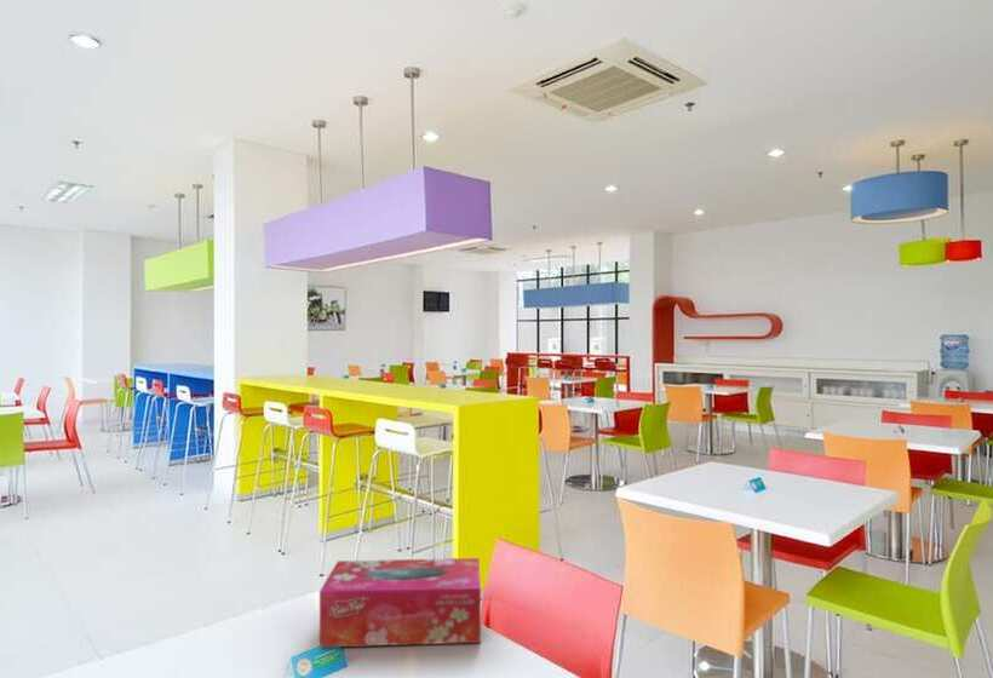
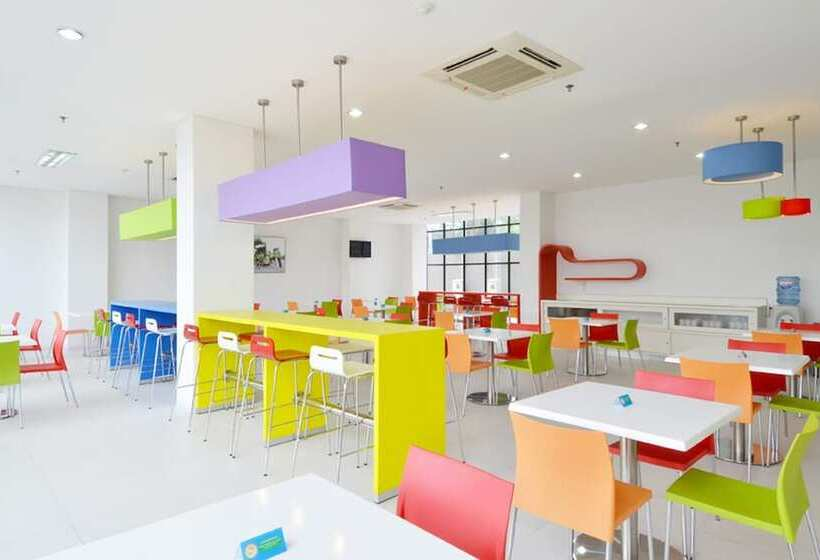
- tissue box (404, 599)
